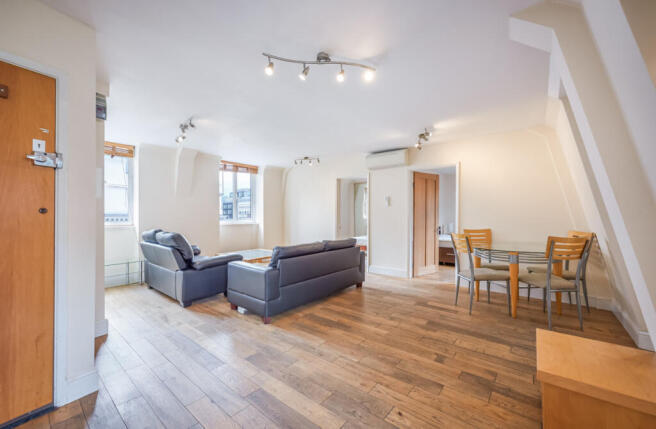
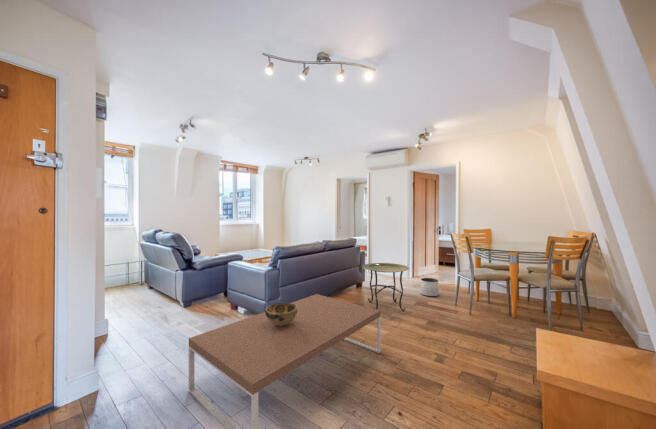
+ side table (385, 286)
+ decorative bowl (281, 315)
+ planter (429, 287)
+ coffee table (296, 345)
